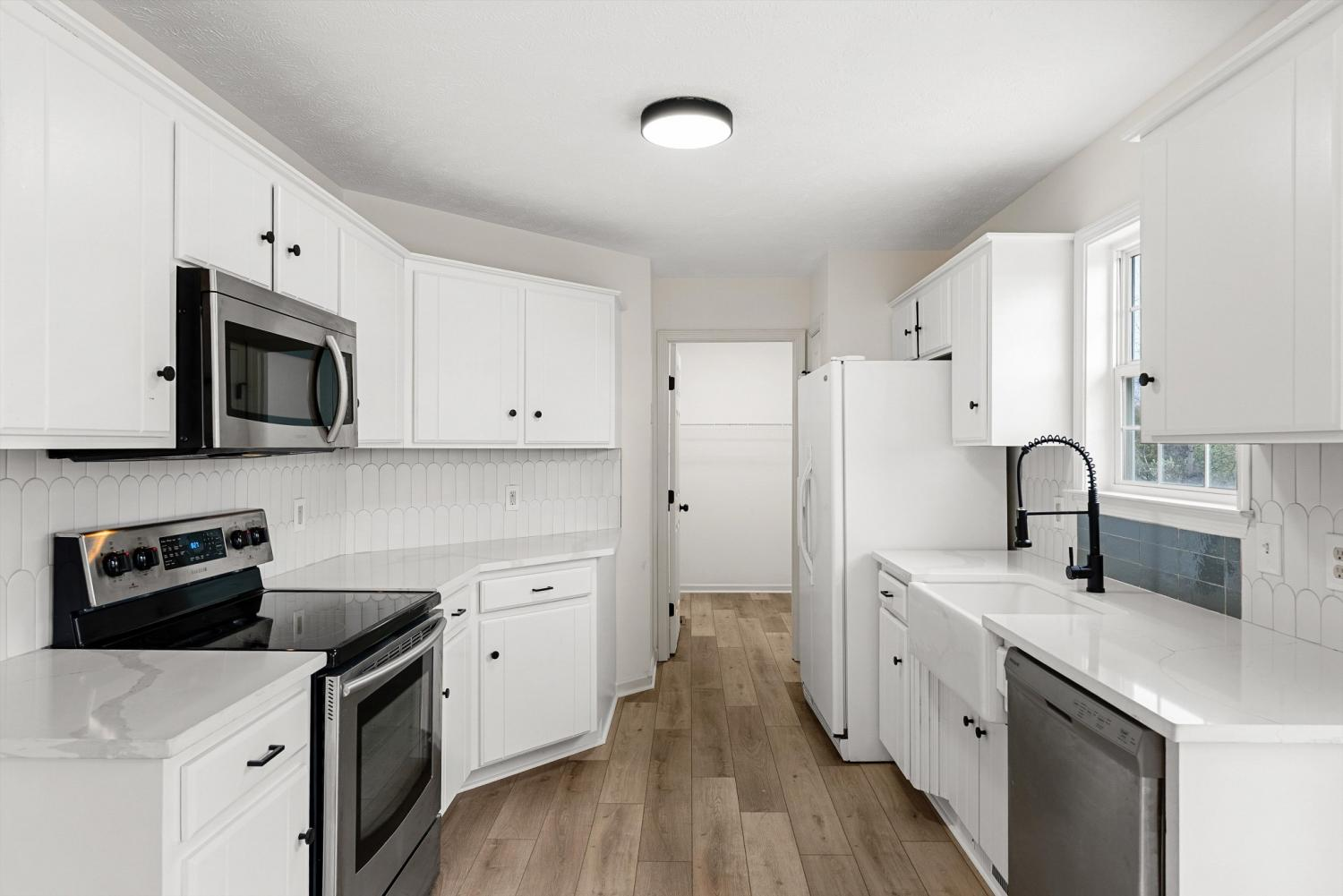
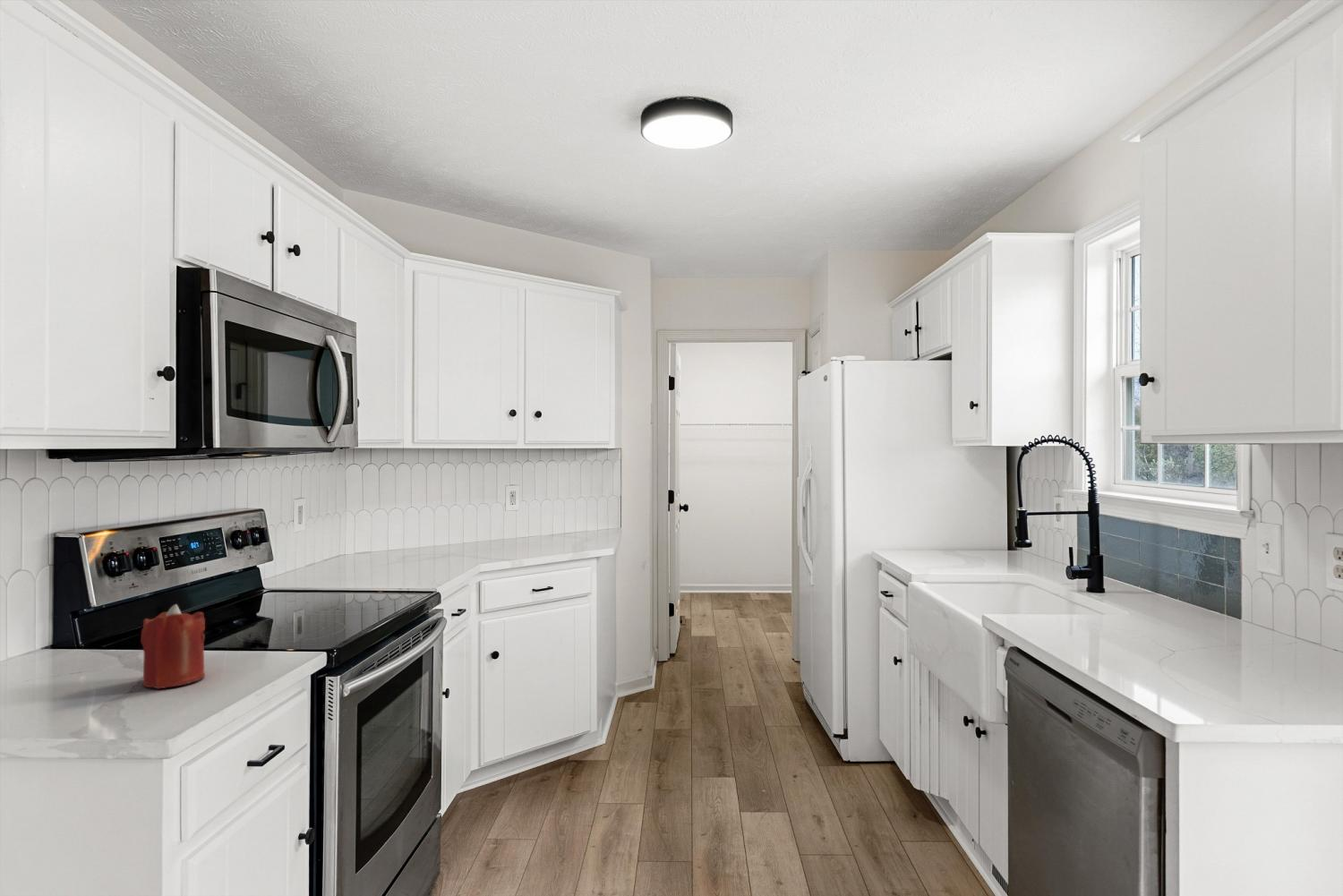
+ candle (173, 642)
